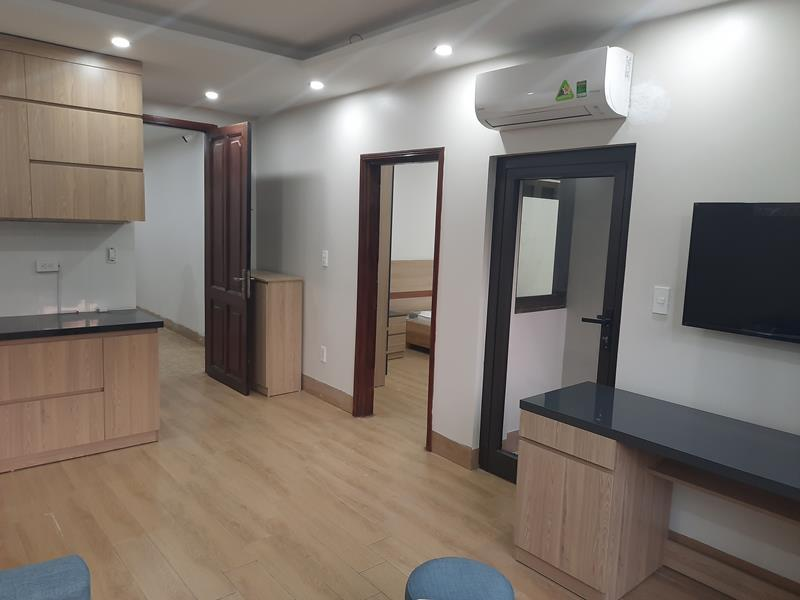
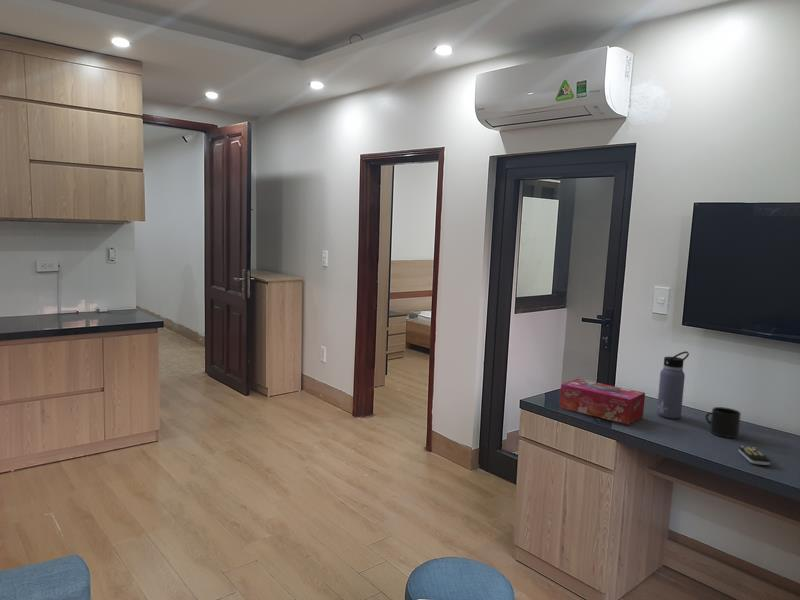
+ water bottle (672, 382)
+ remote control (753, 455)
+ mug (721, 421)
+ tissue box (601, 400)
